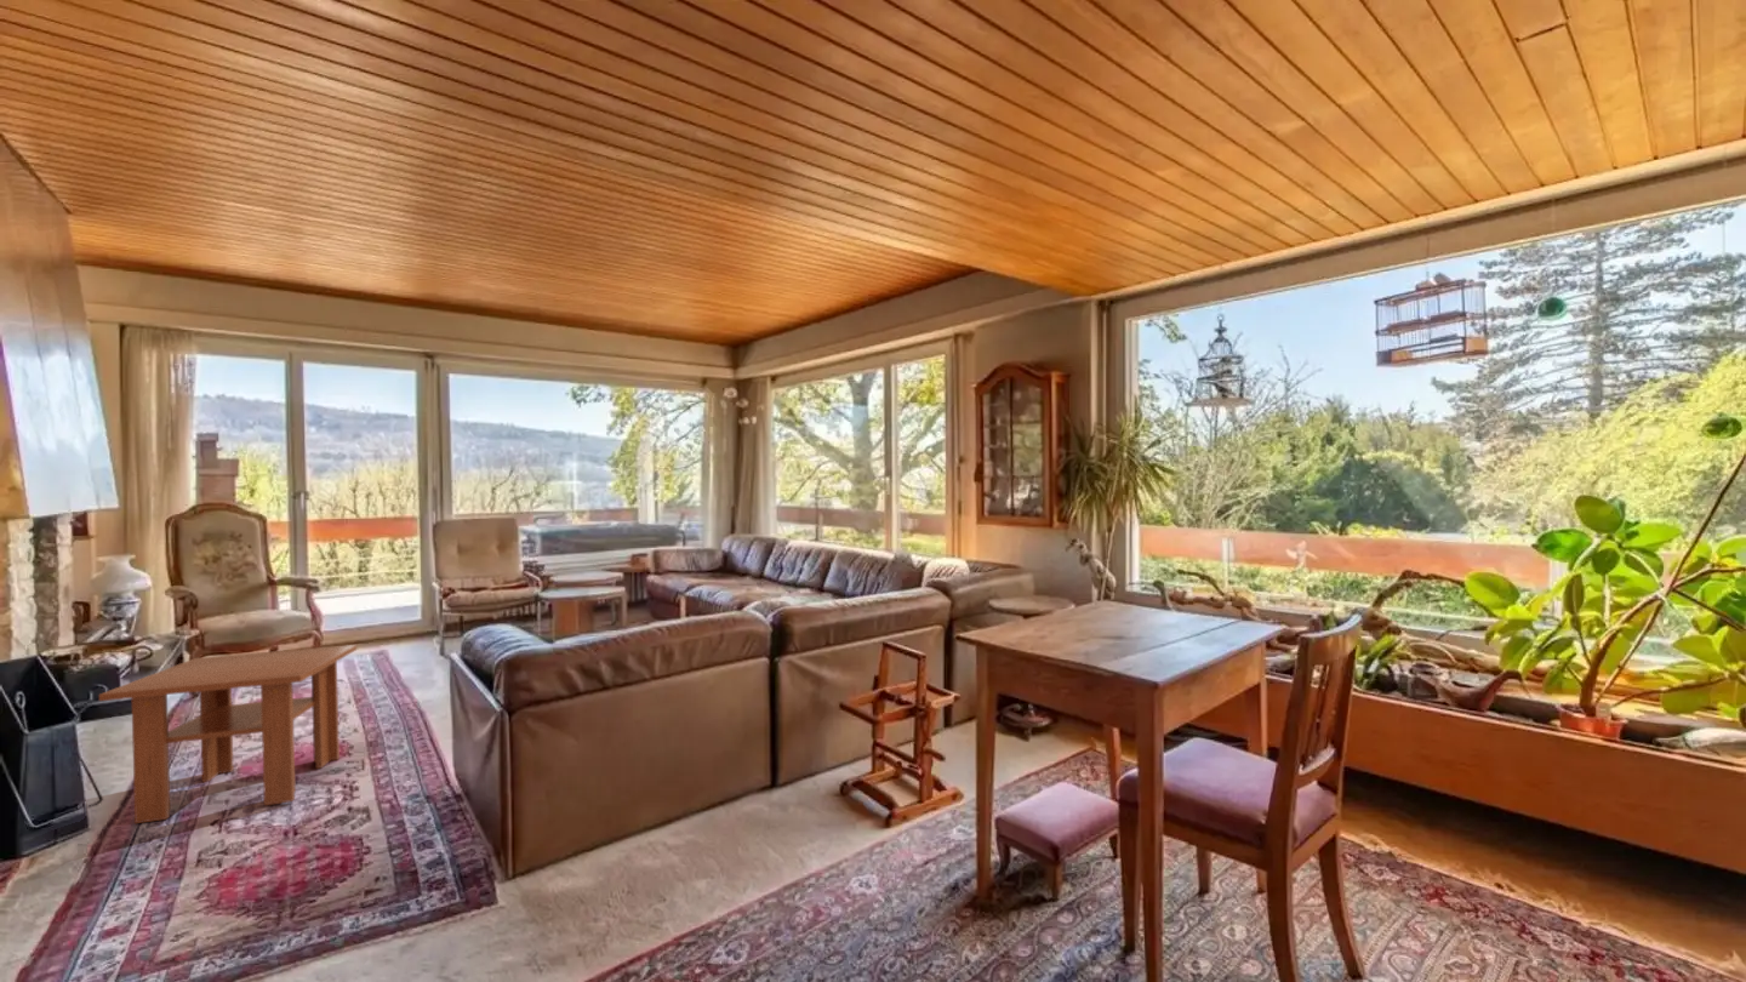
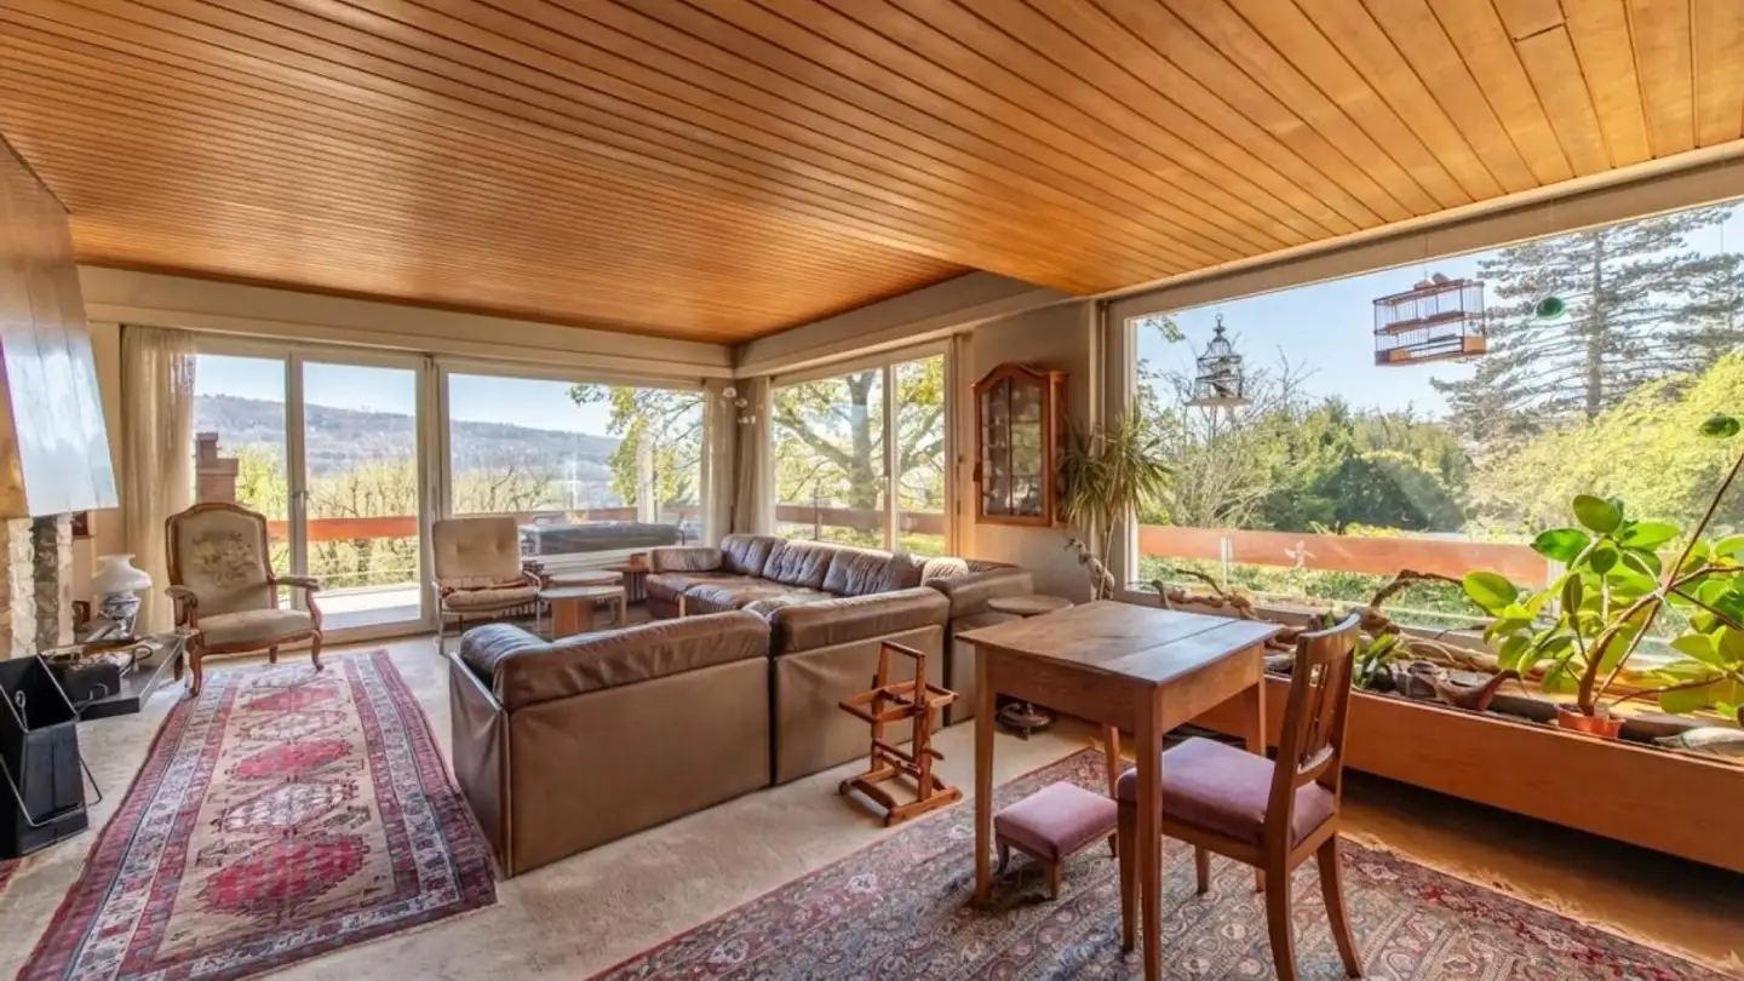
- coffee table (246, 726)
